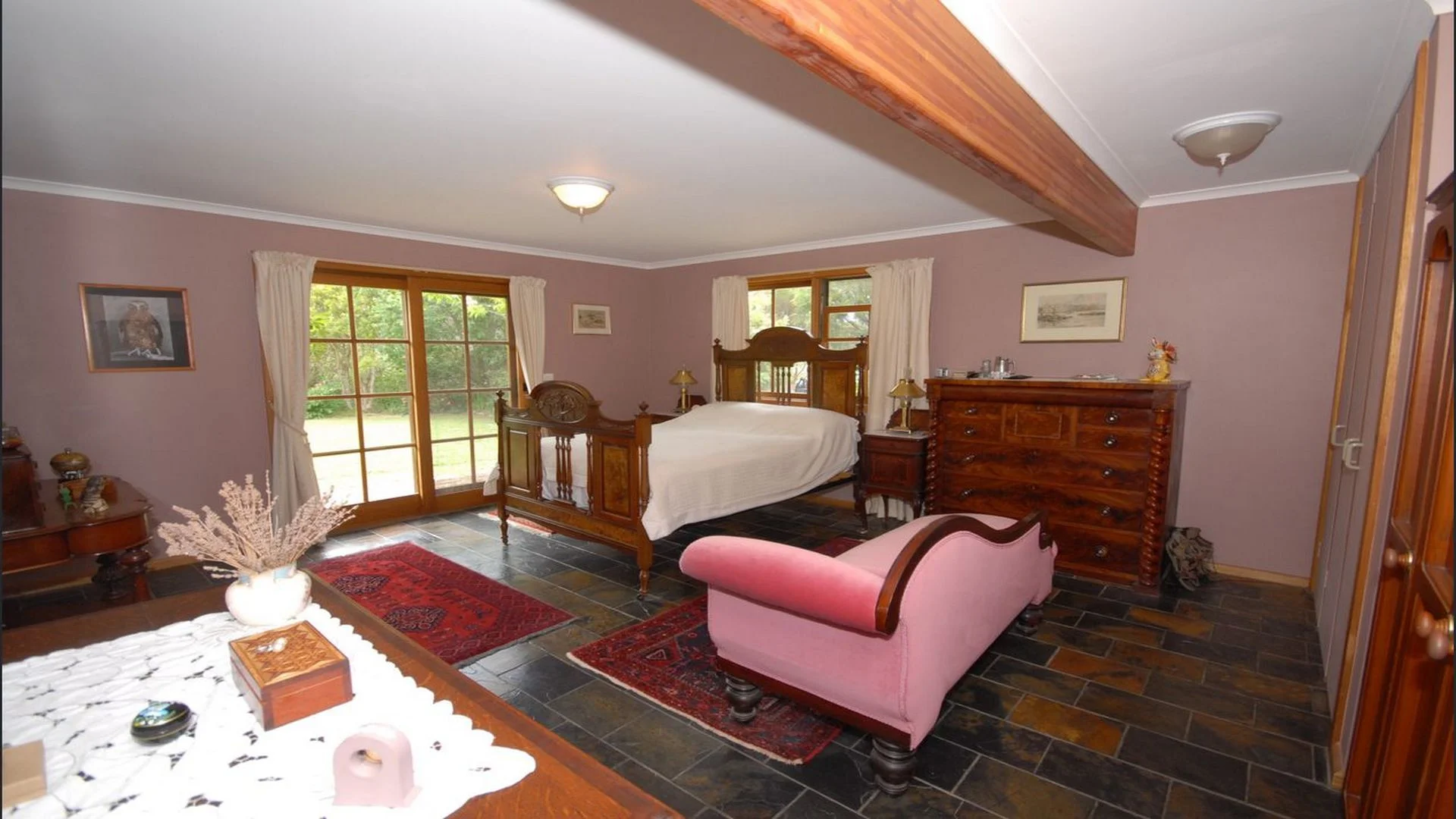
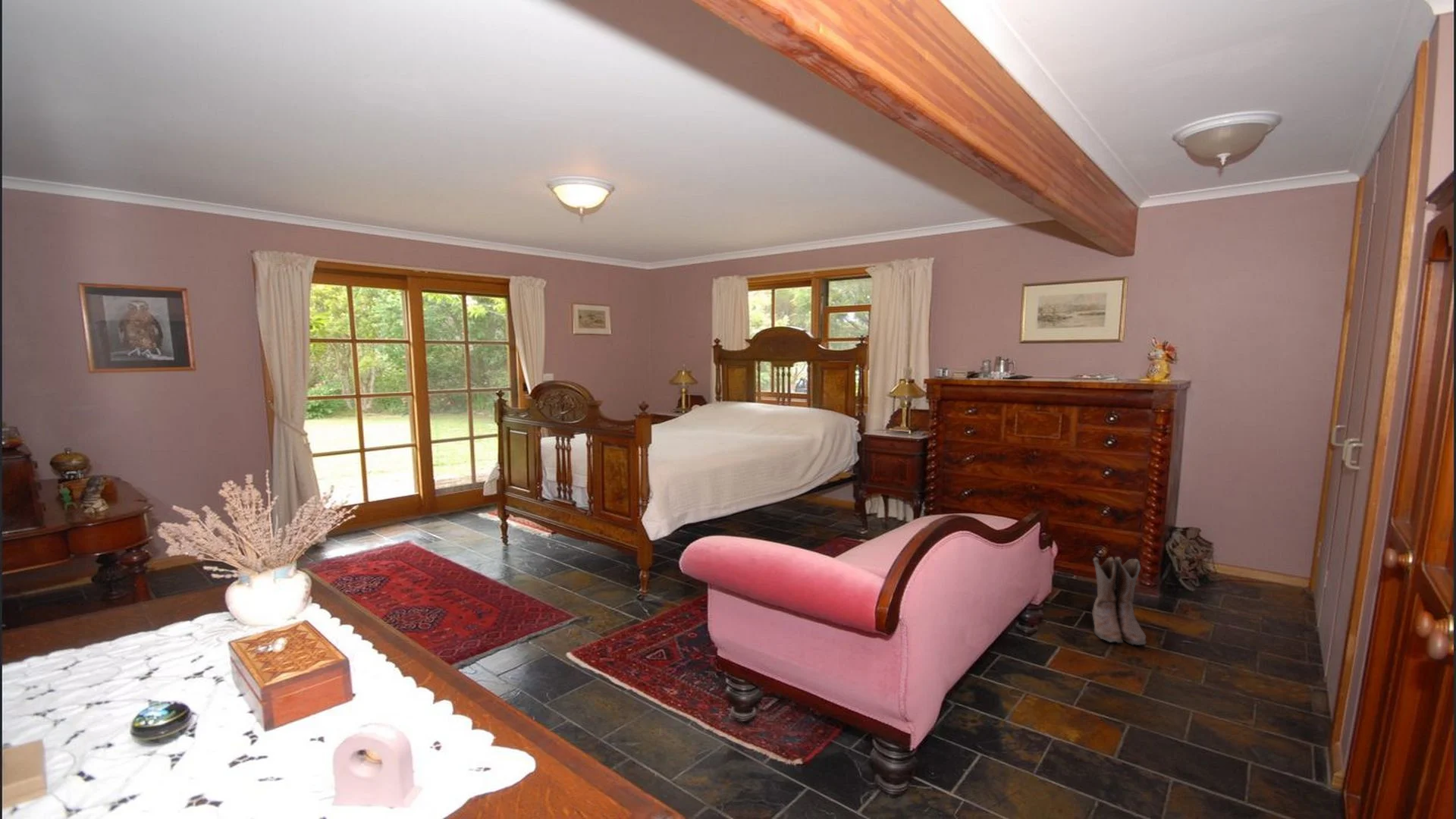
+ boots (1119, 597)
